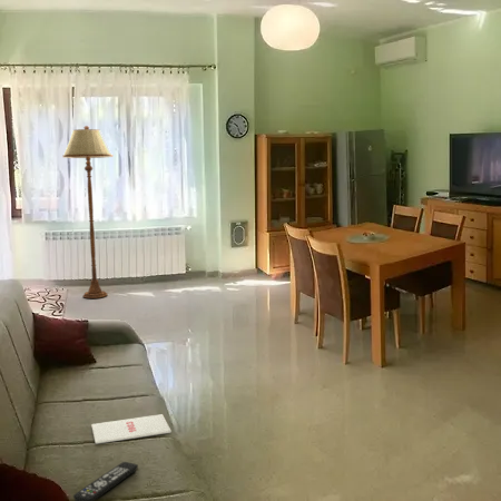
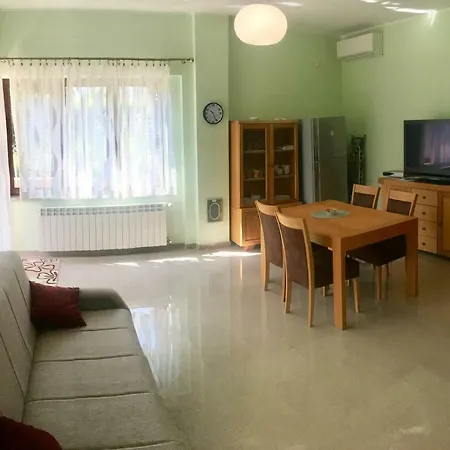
- magazine (130, 428)
- floor lamp (90, 212)
- remote control (107, 482)
